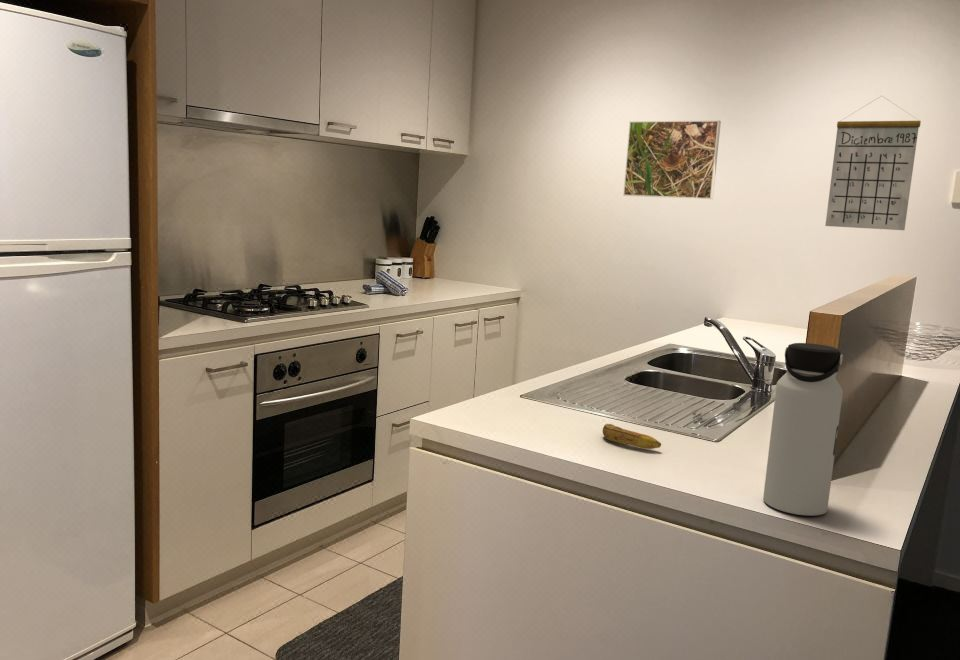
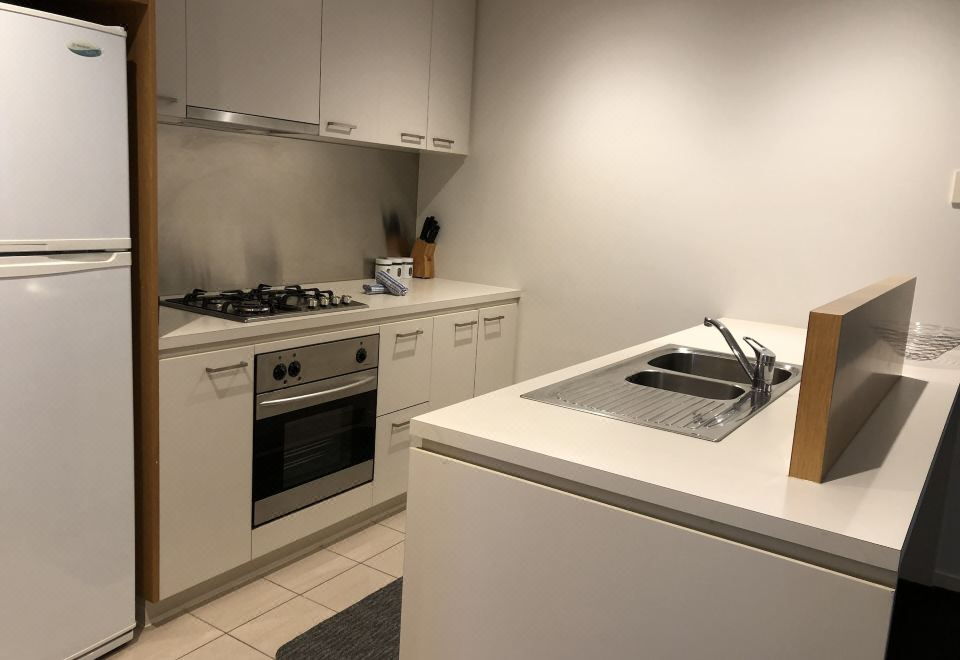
- calendar (872, 162)
- banana (631, 435)
- water bottle (804, 426)
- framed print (670, 159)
